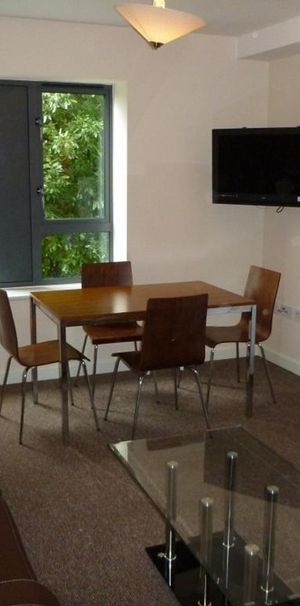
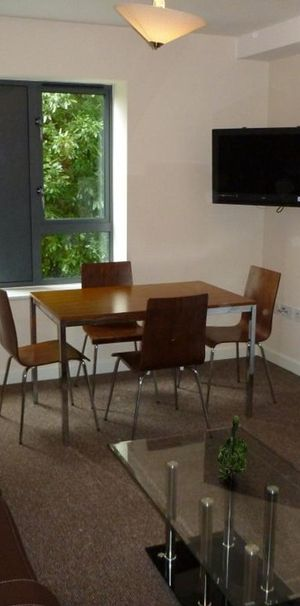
+ banana bunch (233, 447)
